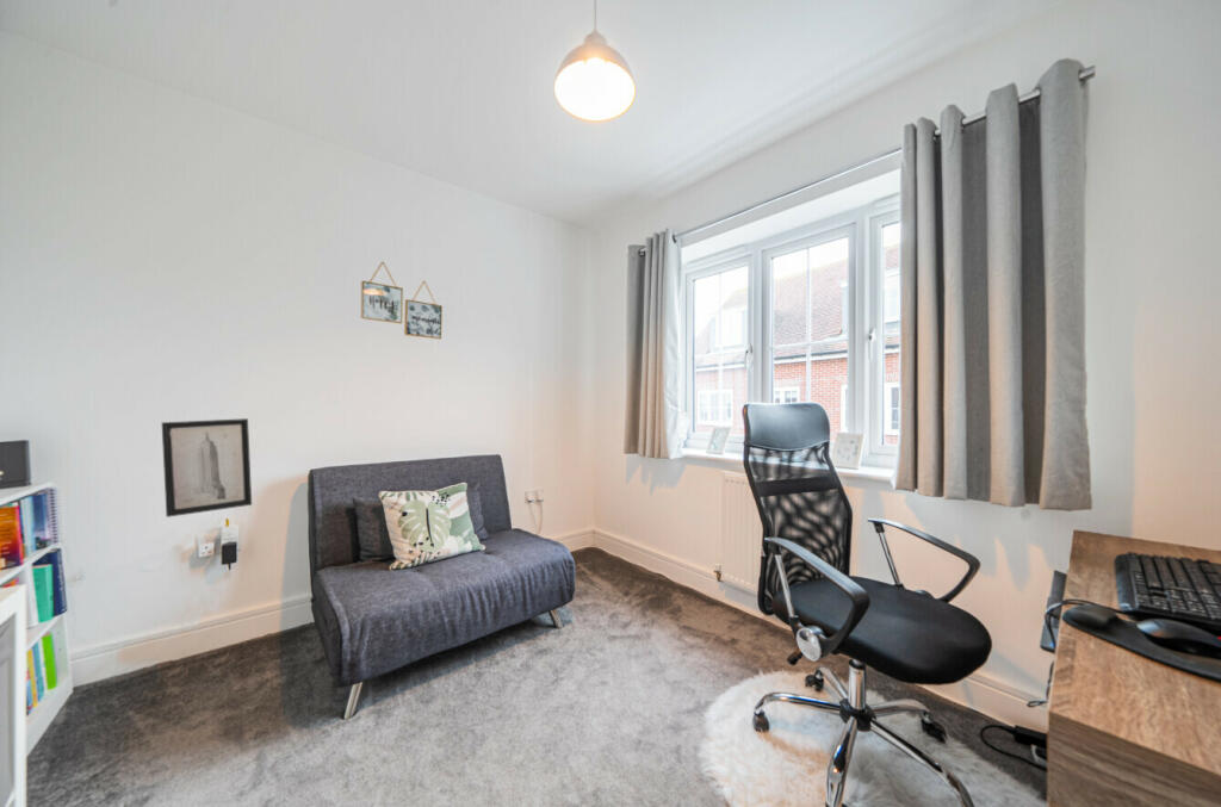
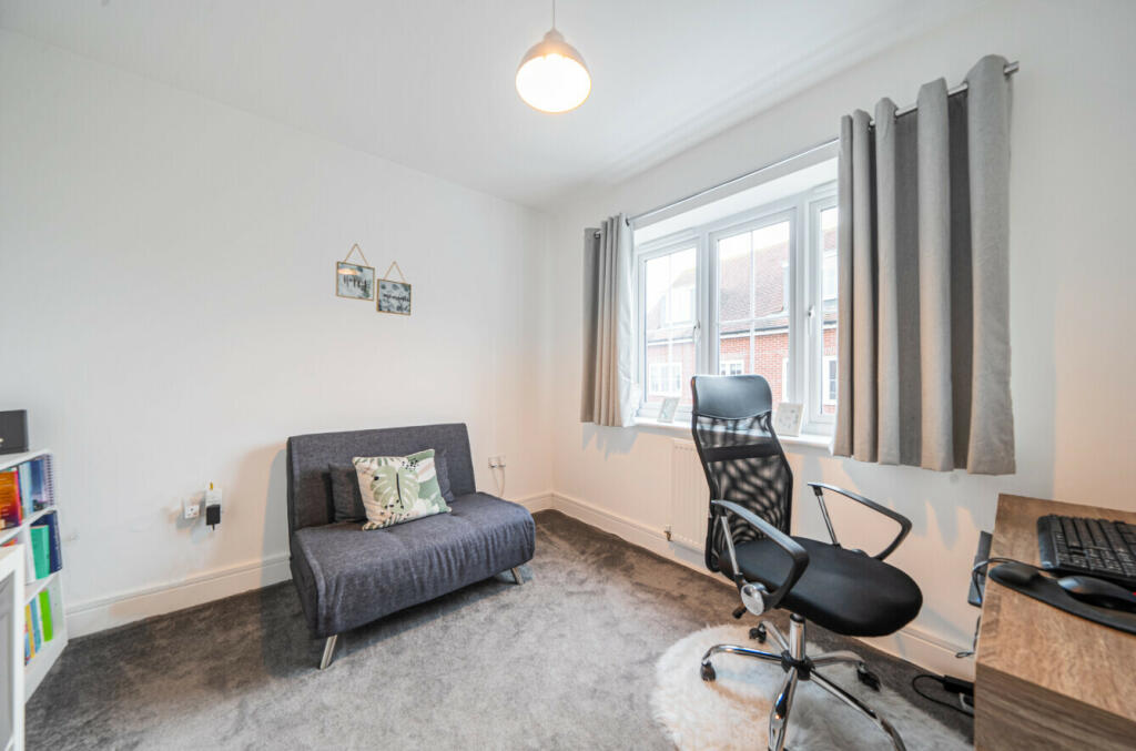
- wall art (209, 465)
